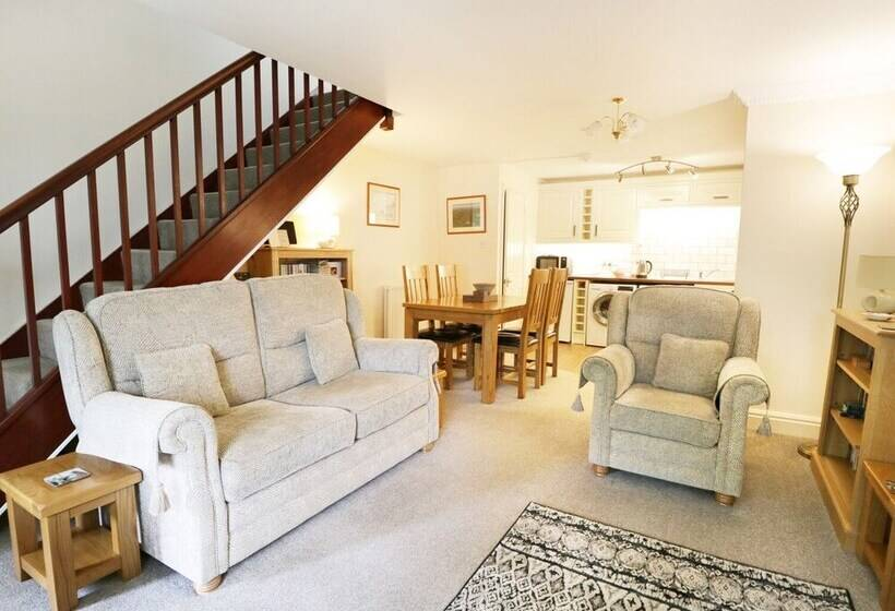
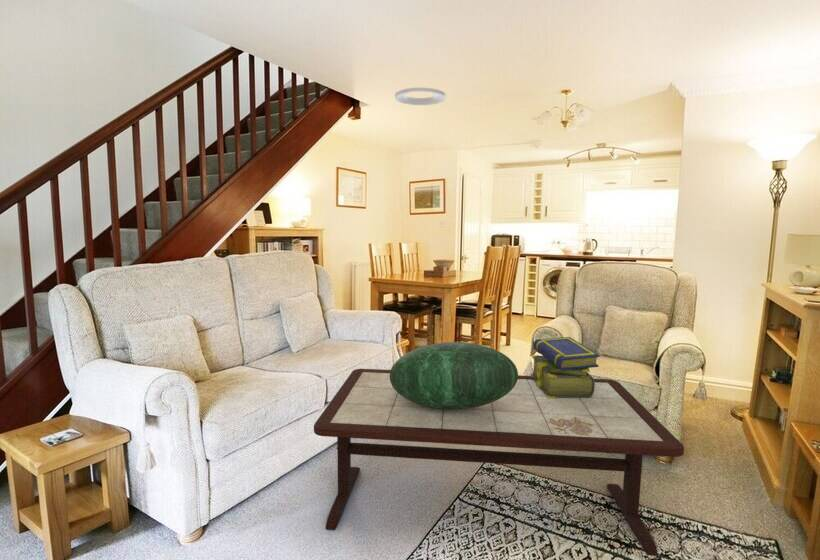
+ decorative bowl (453, 372)
+ stack of books (564, 365)
+ coffee table (484, 453)
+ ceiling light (420, 98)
